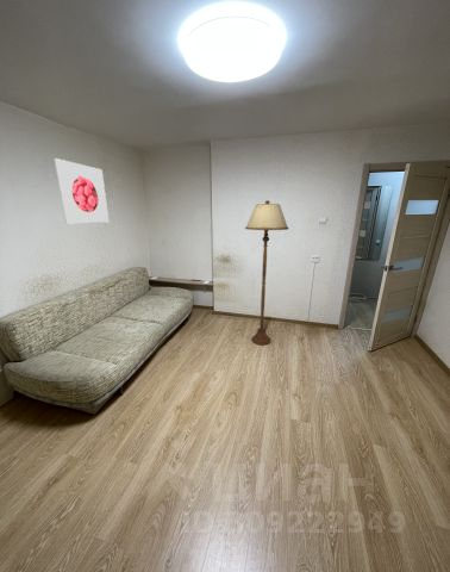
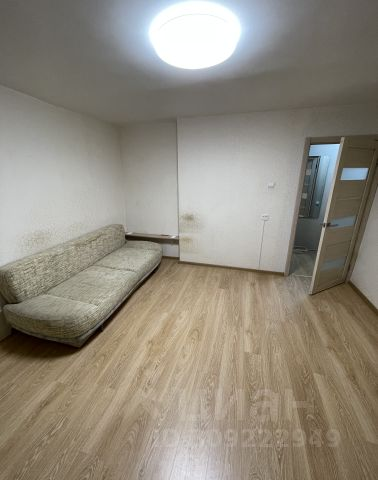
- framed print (85, 194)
- floor lamp (264, 275)
